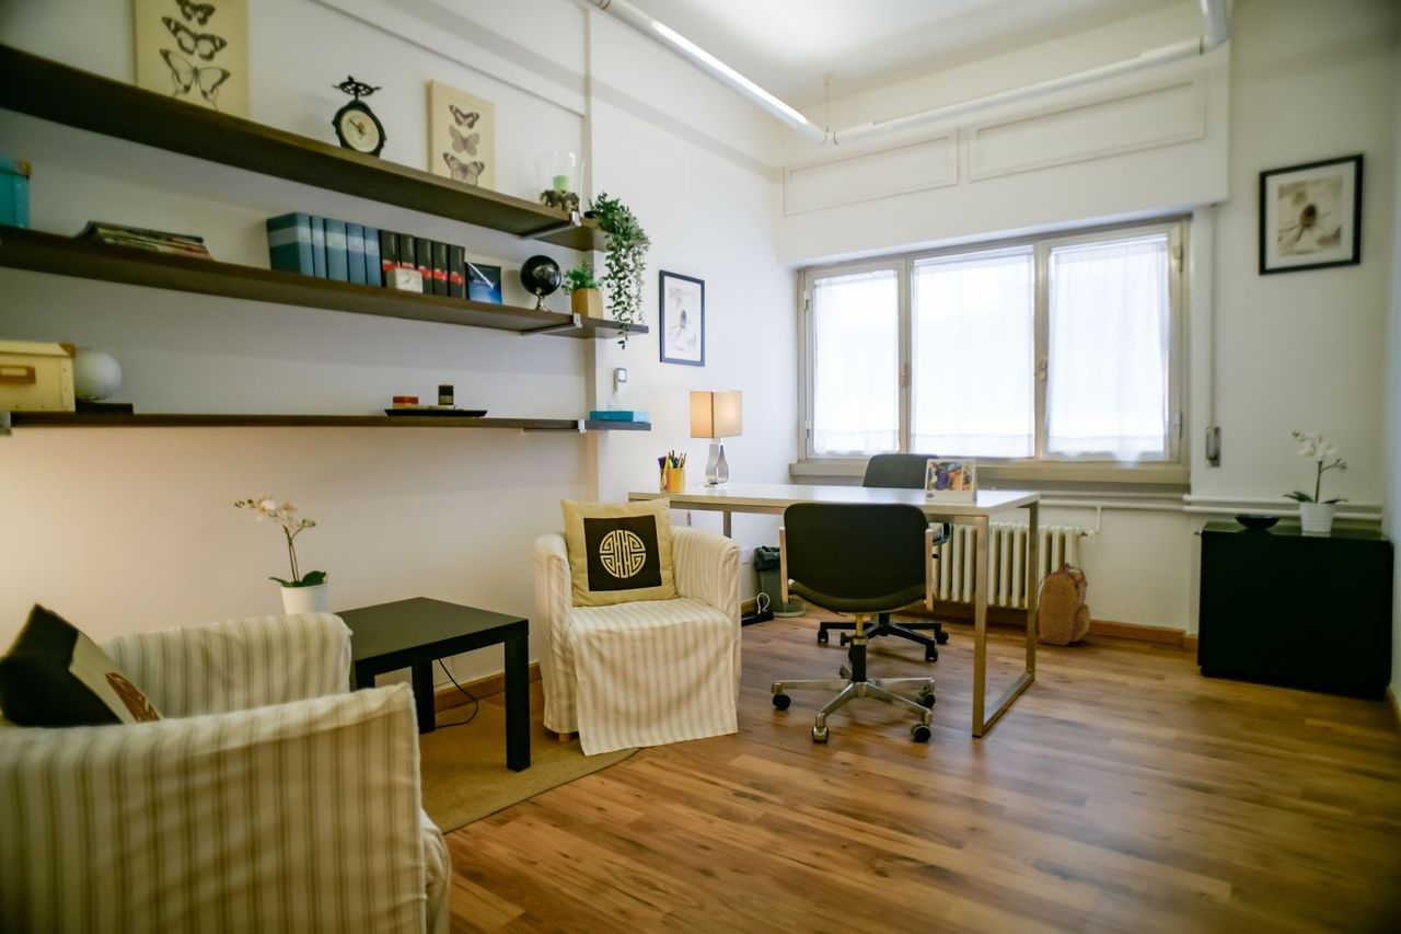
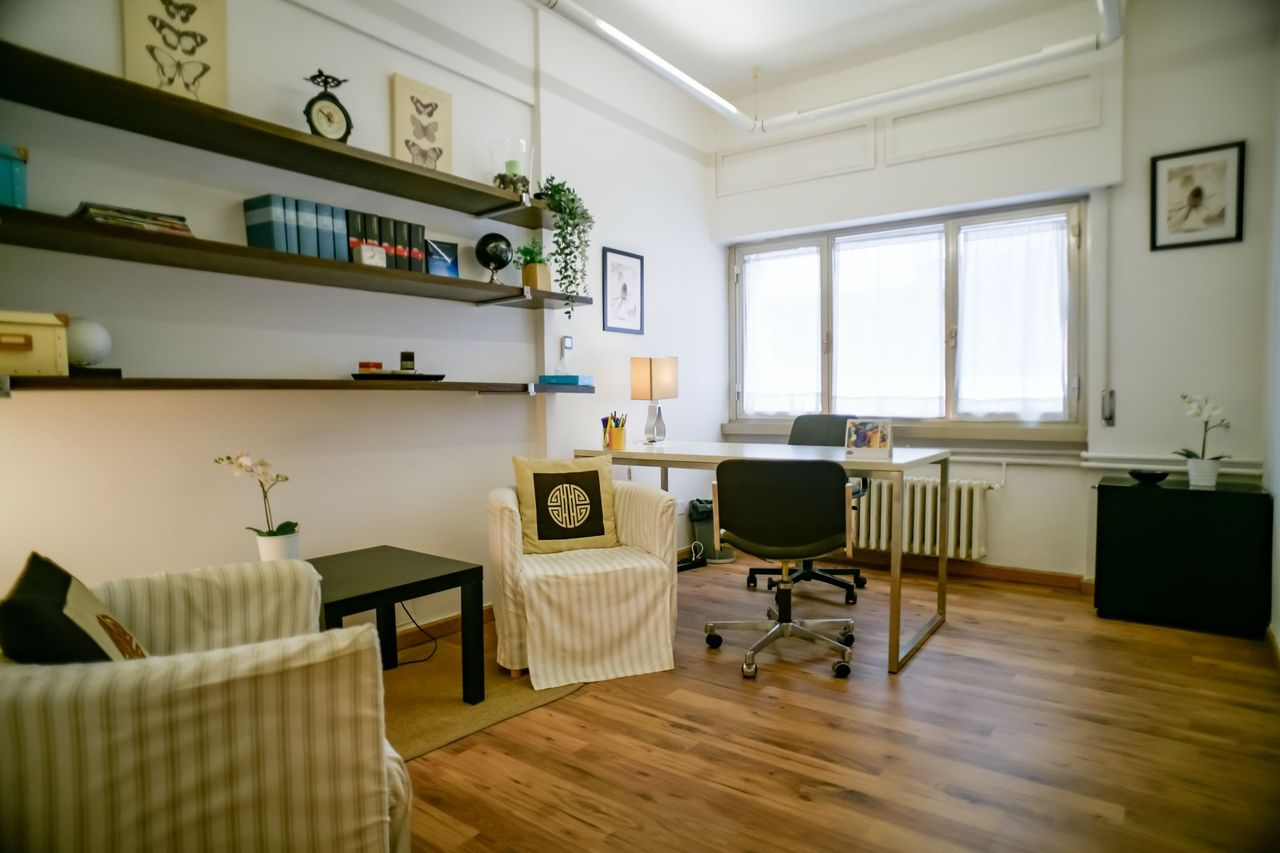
- backpack (1061, 600)
